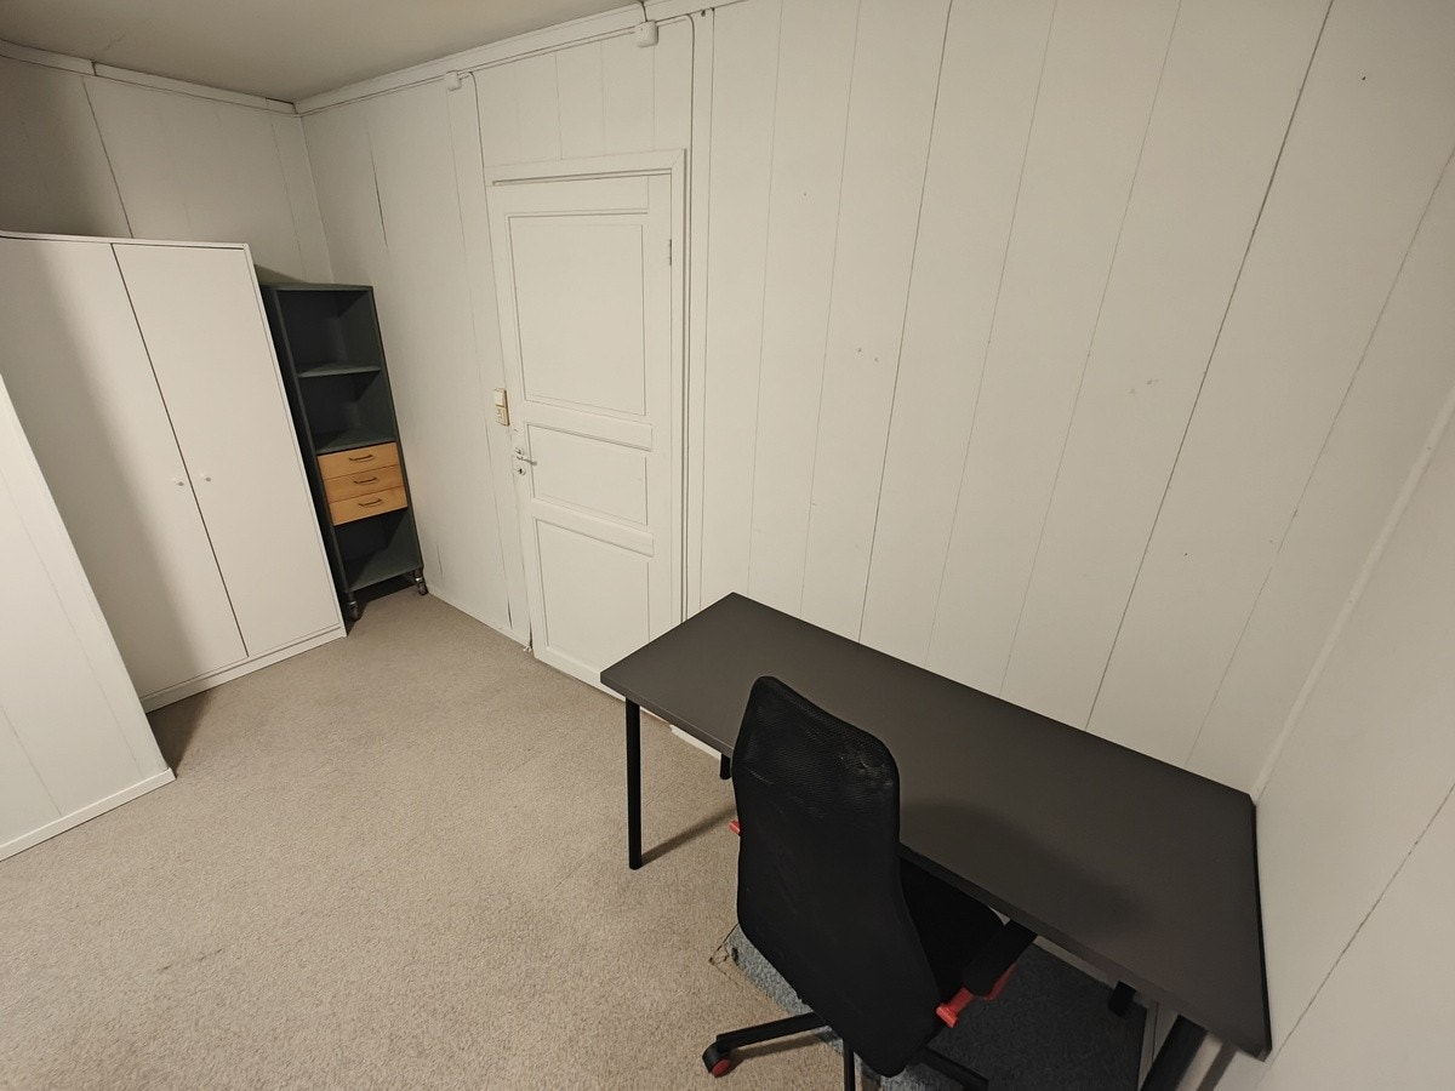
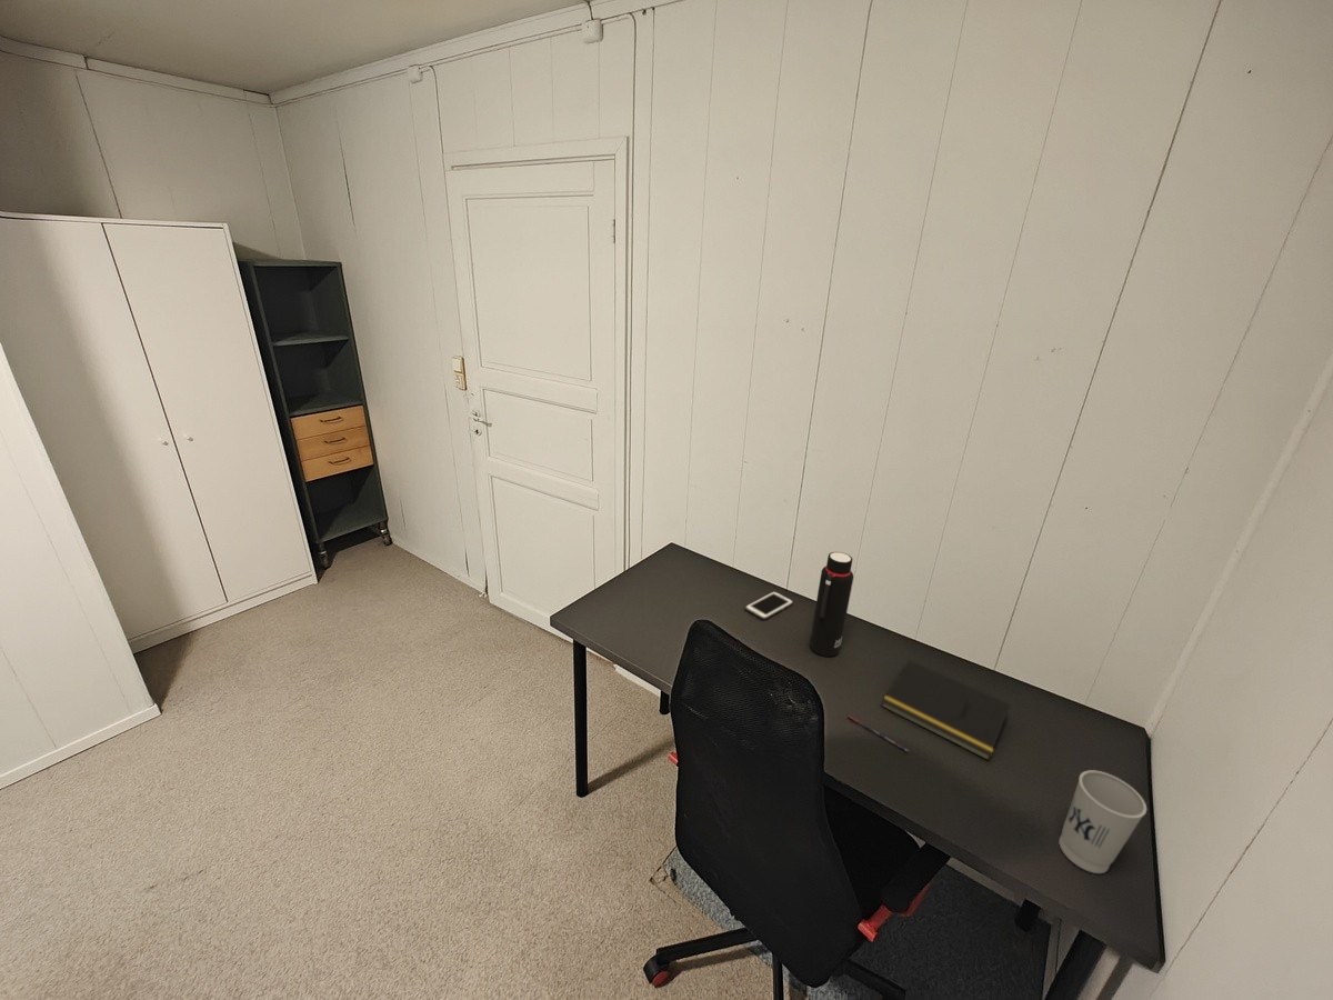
+ cell phone (769, 604)
+ water bottle (830, 604)
+ pen (876, 732)
+ cup (1096, 823)
+ notepad (944, 704)
